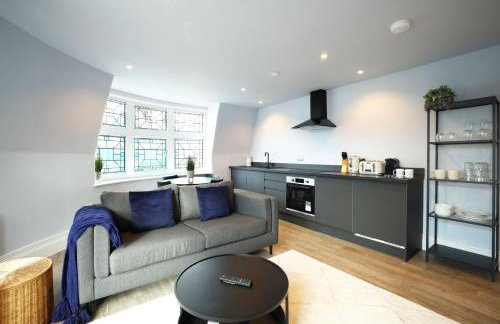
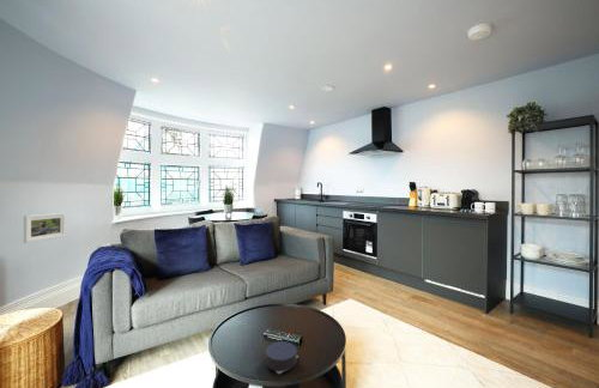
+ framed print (46, 226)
+ candle (280, 354)
